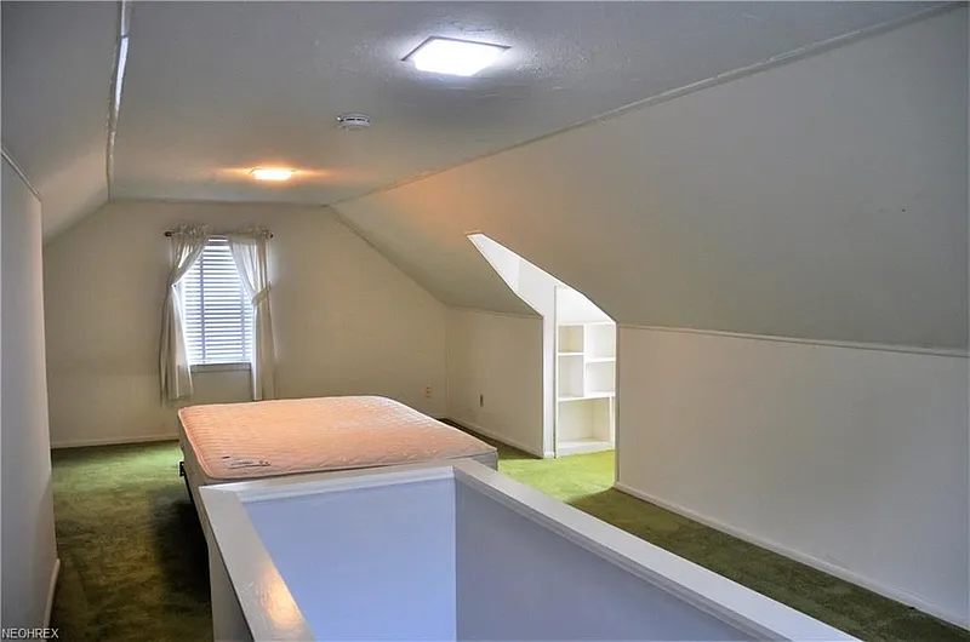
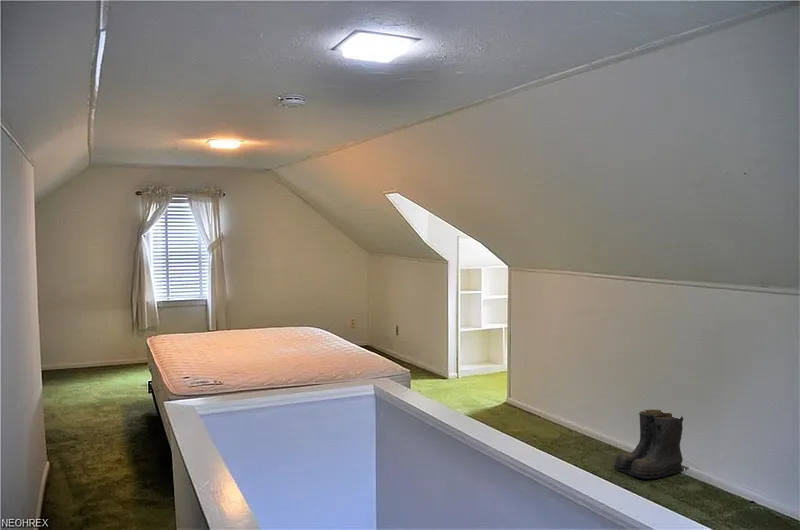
+ boots (649, 441)
